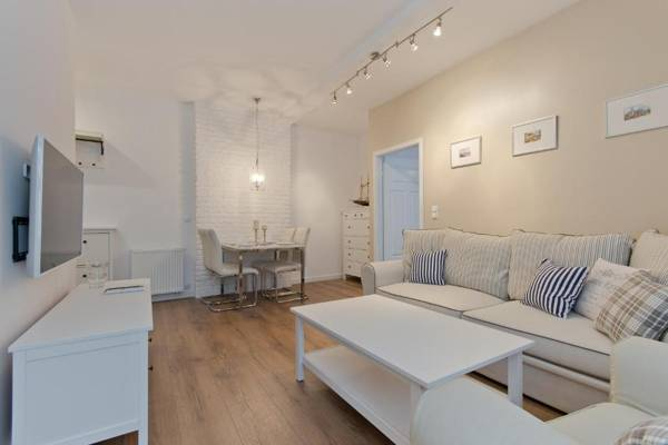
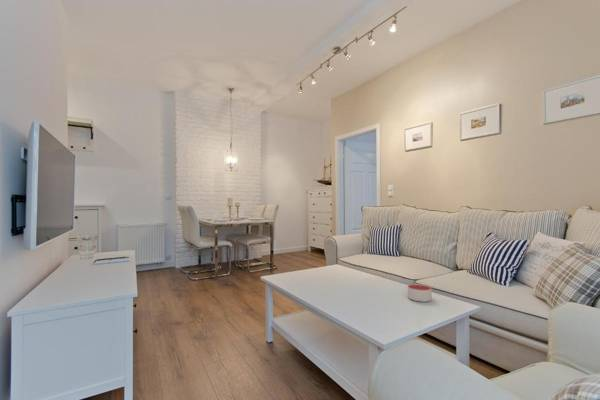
+ candle (419, 292)
